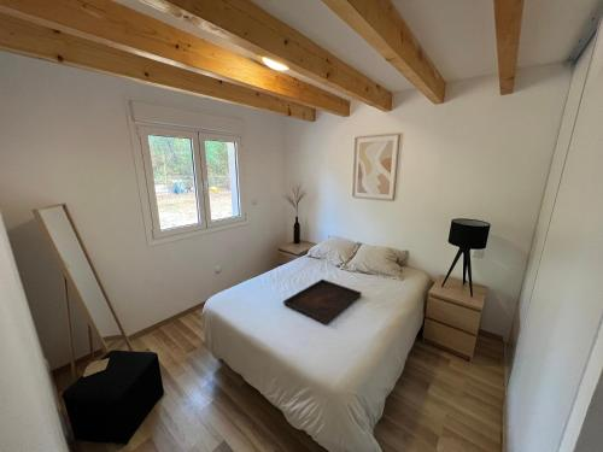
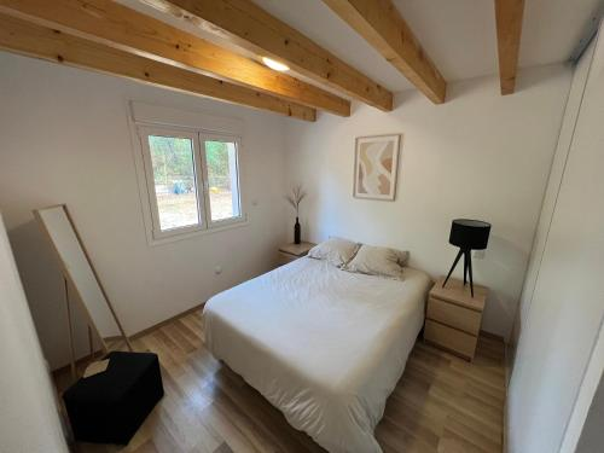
- serving tray (323, 298)
